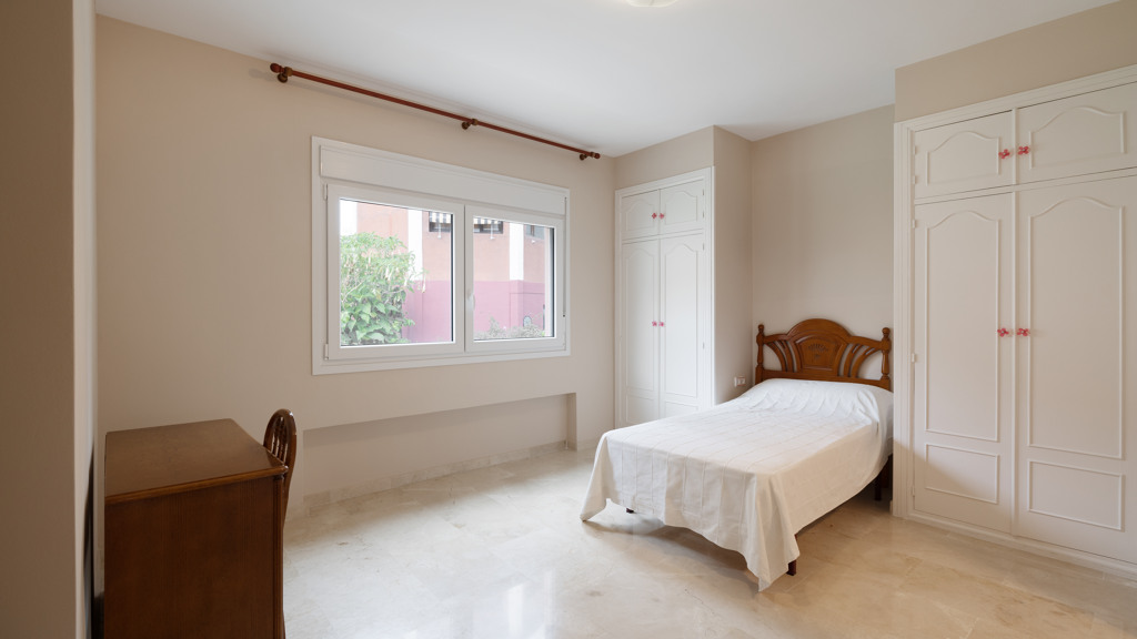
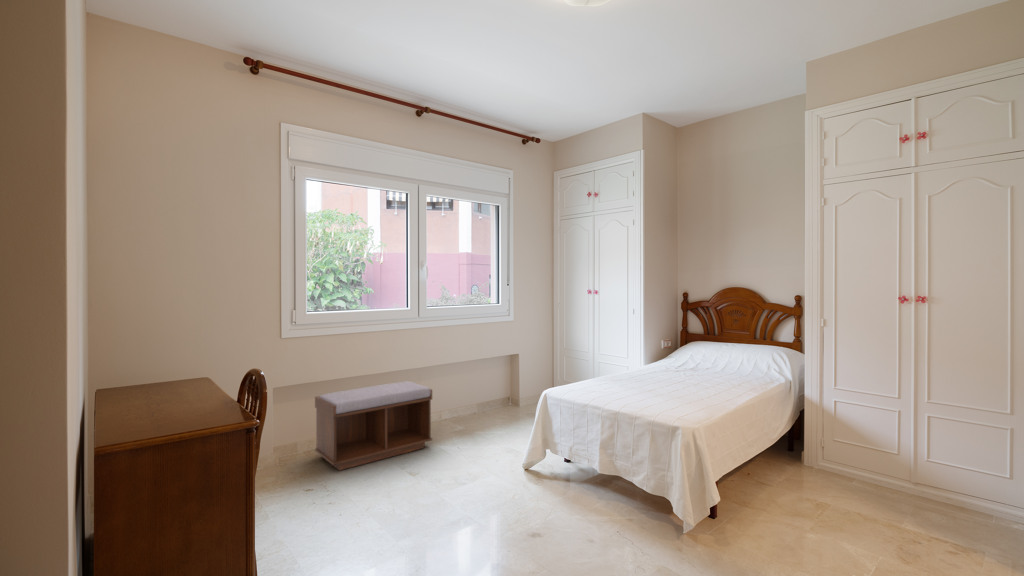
+ bench (375, 421)
